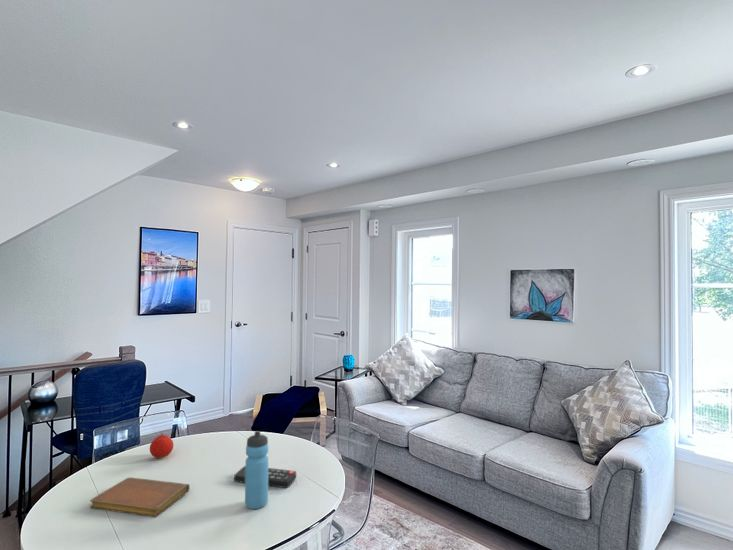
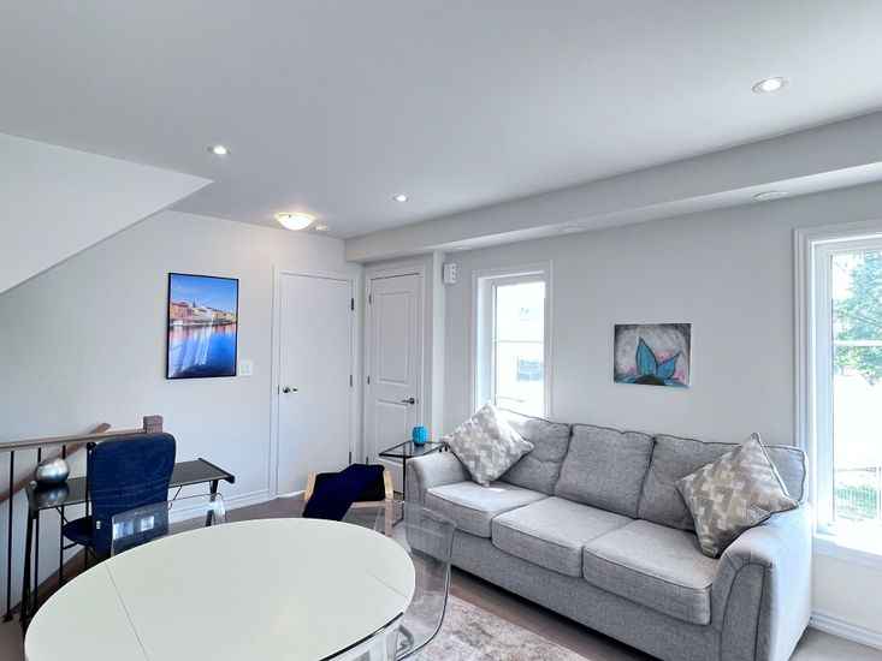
- water bottle (257, 467)
- fruit (161, 445)
- notebook (141, 495)
- remote control (268, 475)
